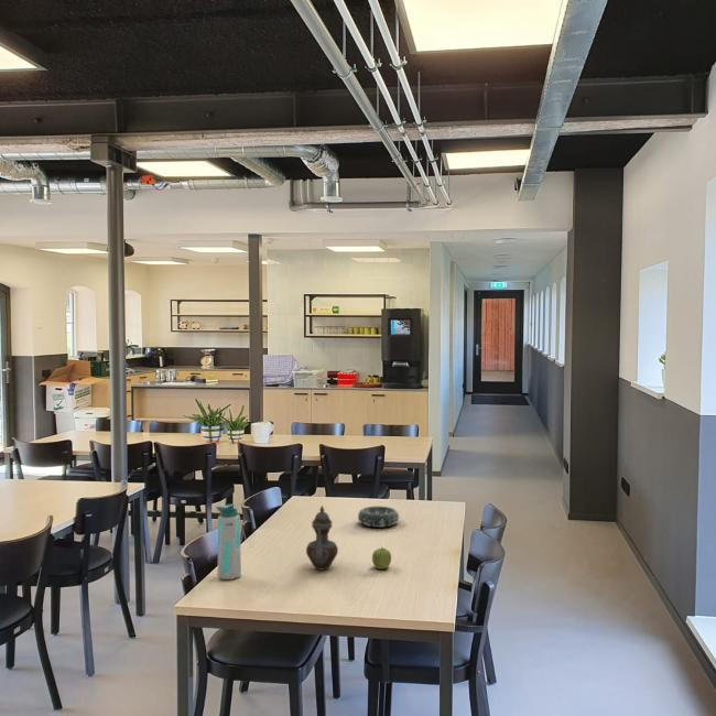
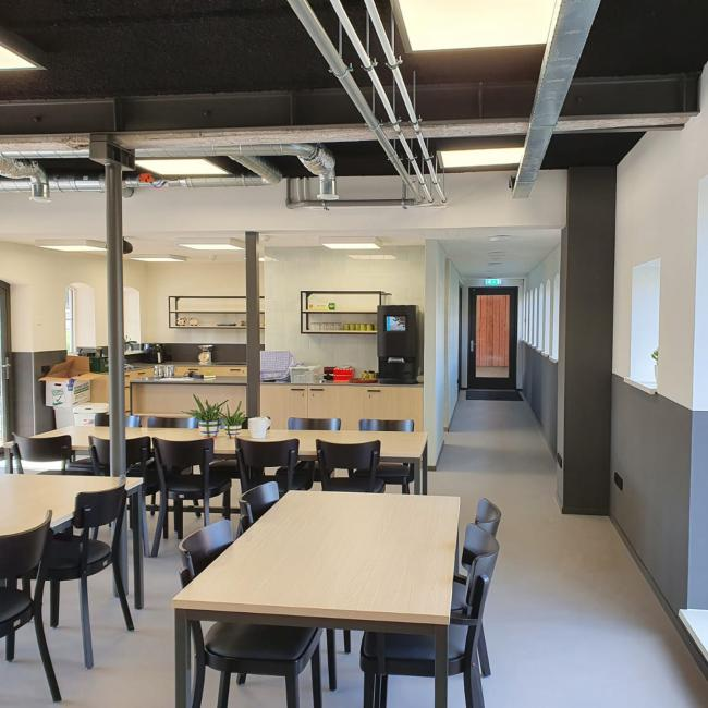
- fruit (381, 557)
- water bottle (228, 541)
- teapot (322, 535)
- decorative bowl (378, 517)
